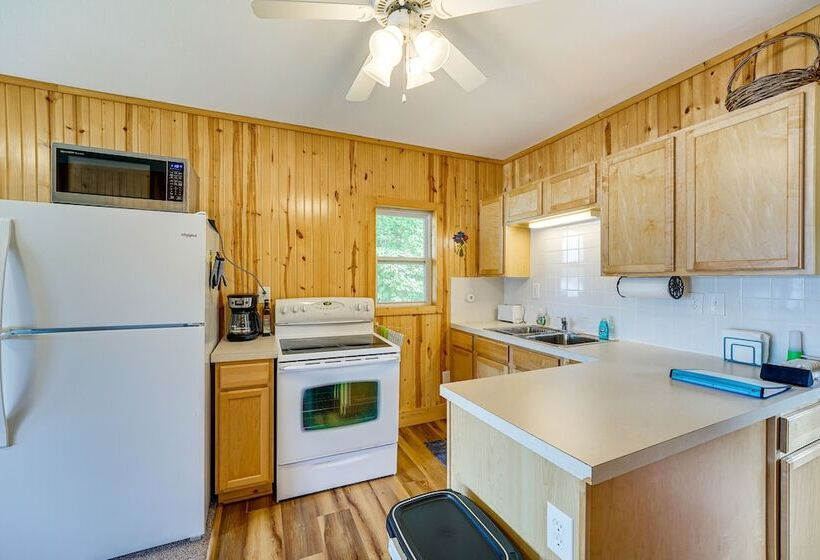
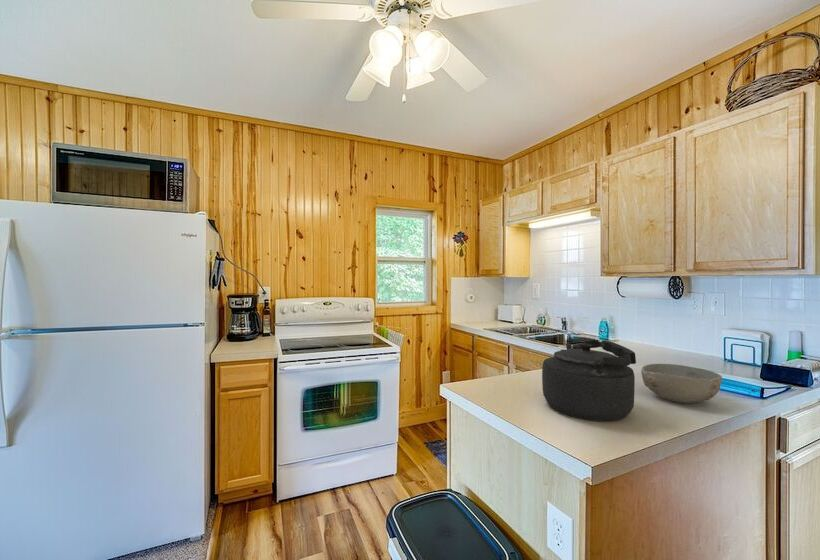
+ kettle (586, 374)
+ bowl (679, 384)
